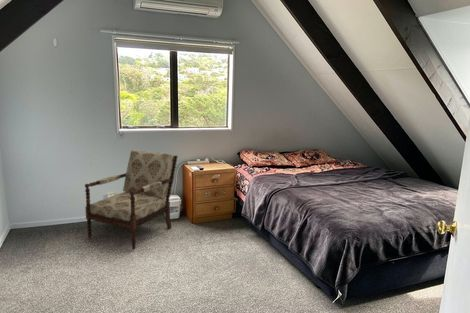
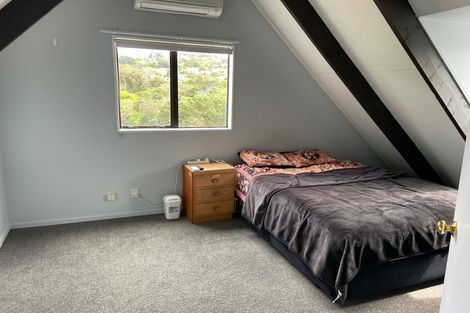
- armchair (134, 193)
